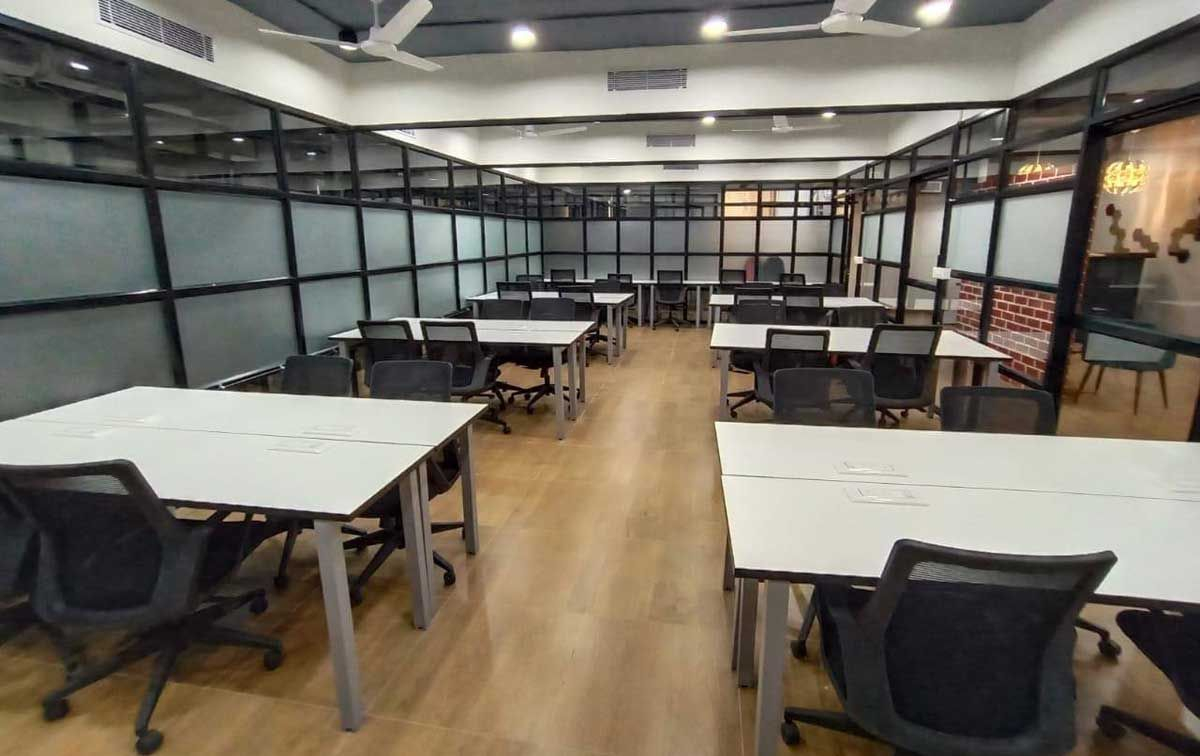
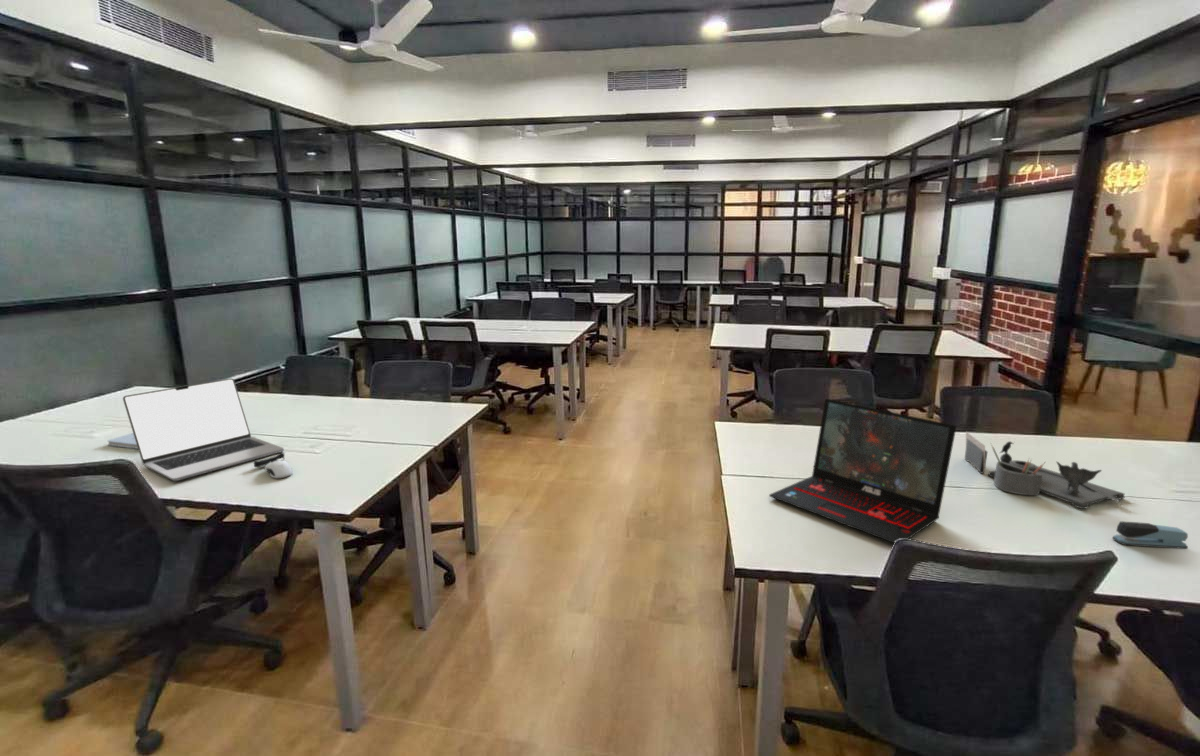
+ laptop (206, 425)
+ desk organizer (1030, 461)
+ notepad (135, 441)
+ laptop (857, 464)
+ stapler (1150, 533)
+ computer mouse (276, 464)
